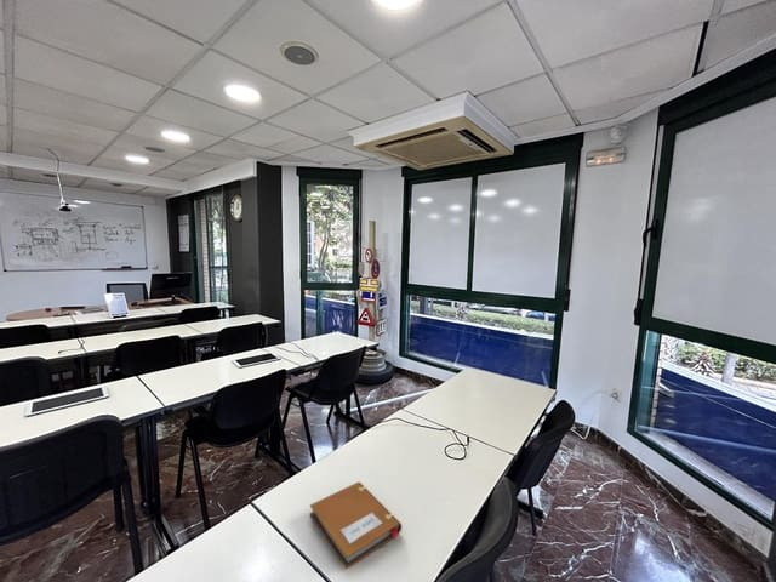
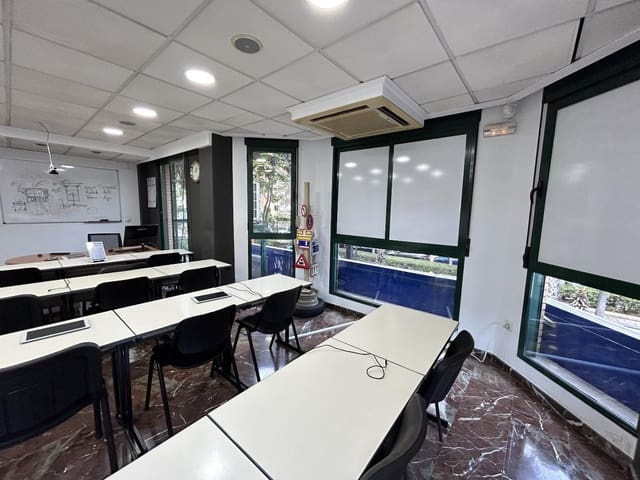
- notebook (355, 519)
